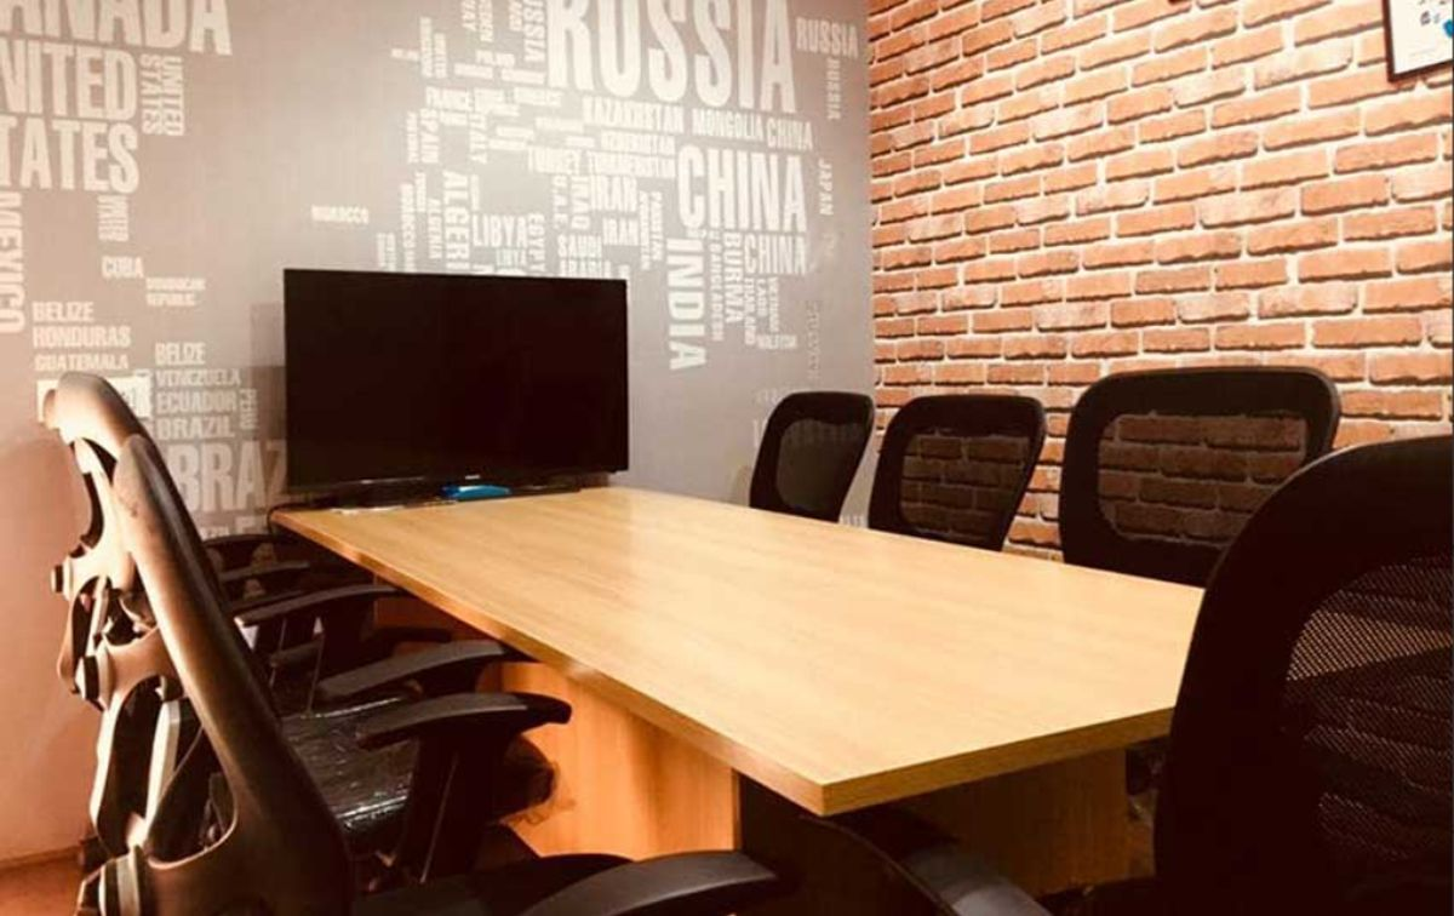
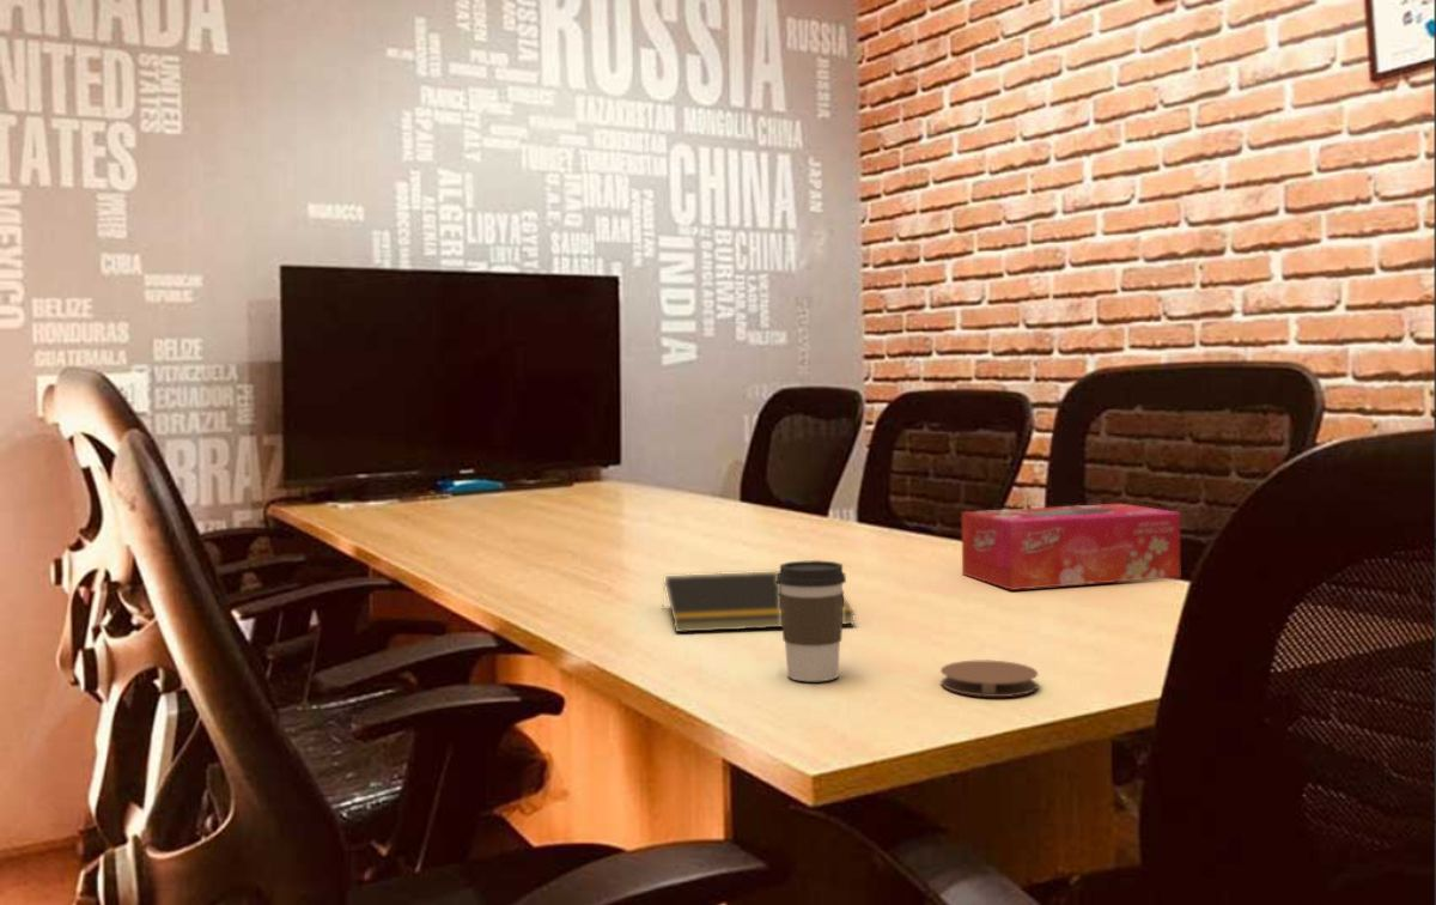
+ coffee cup (811, 620)
+ notepad (756, 599)
+ tissue box (1069, 543)
+ coaster (988, 678)
